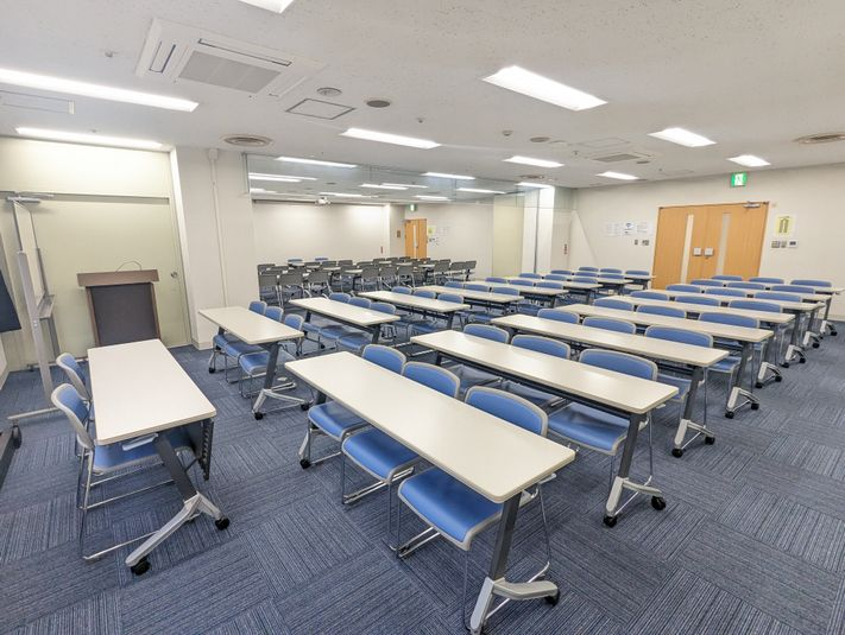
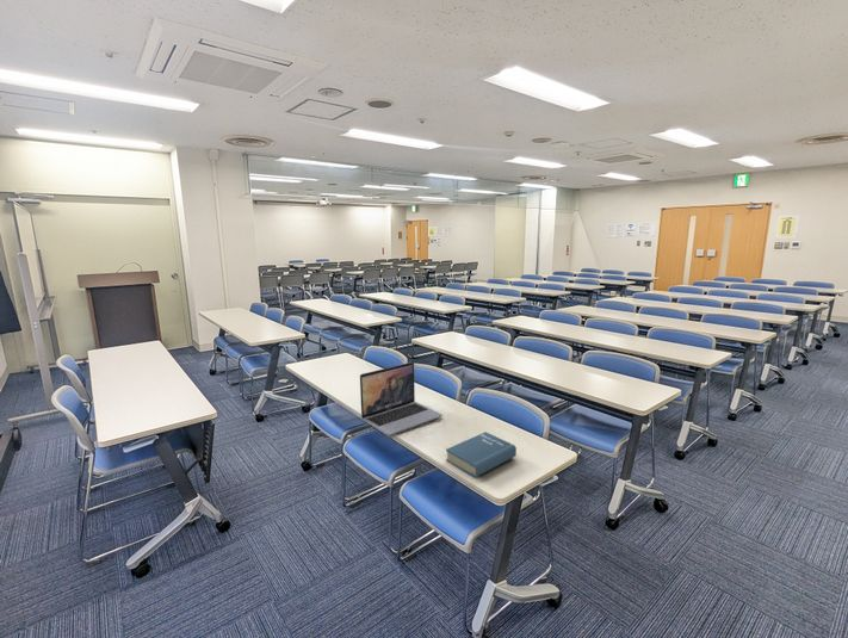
+ book (481, 453)
+ laptop (402, 396)
